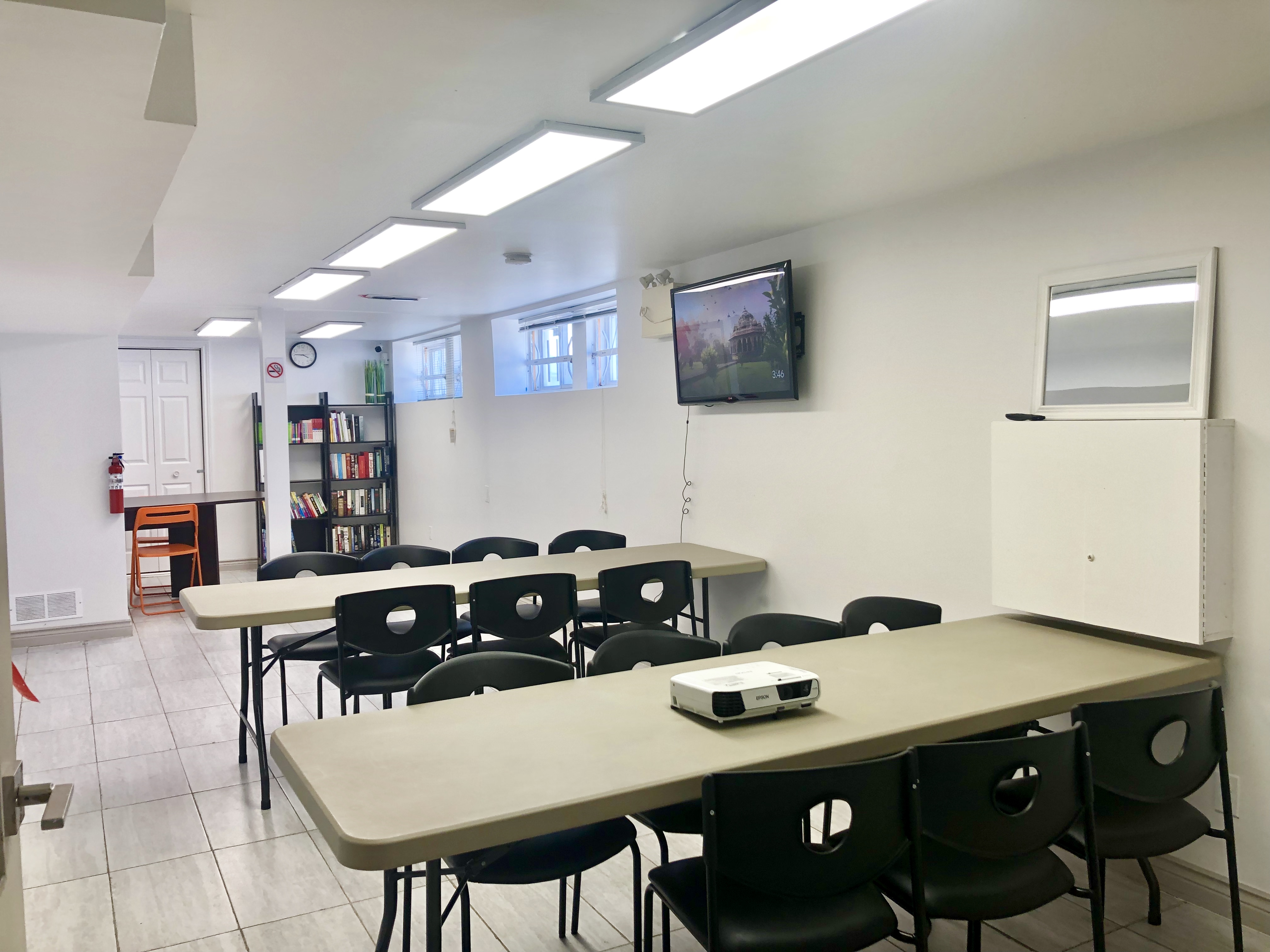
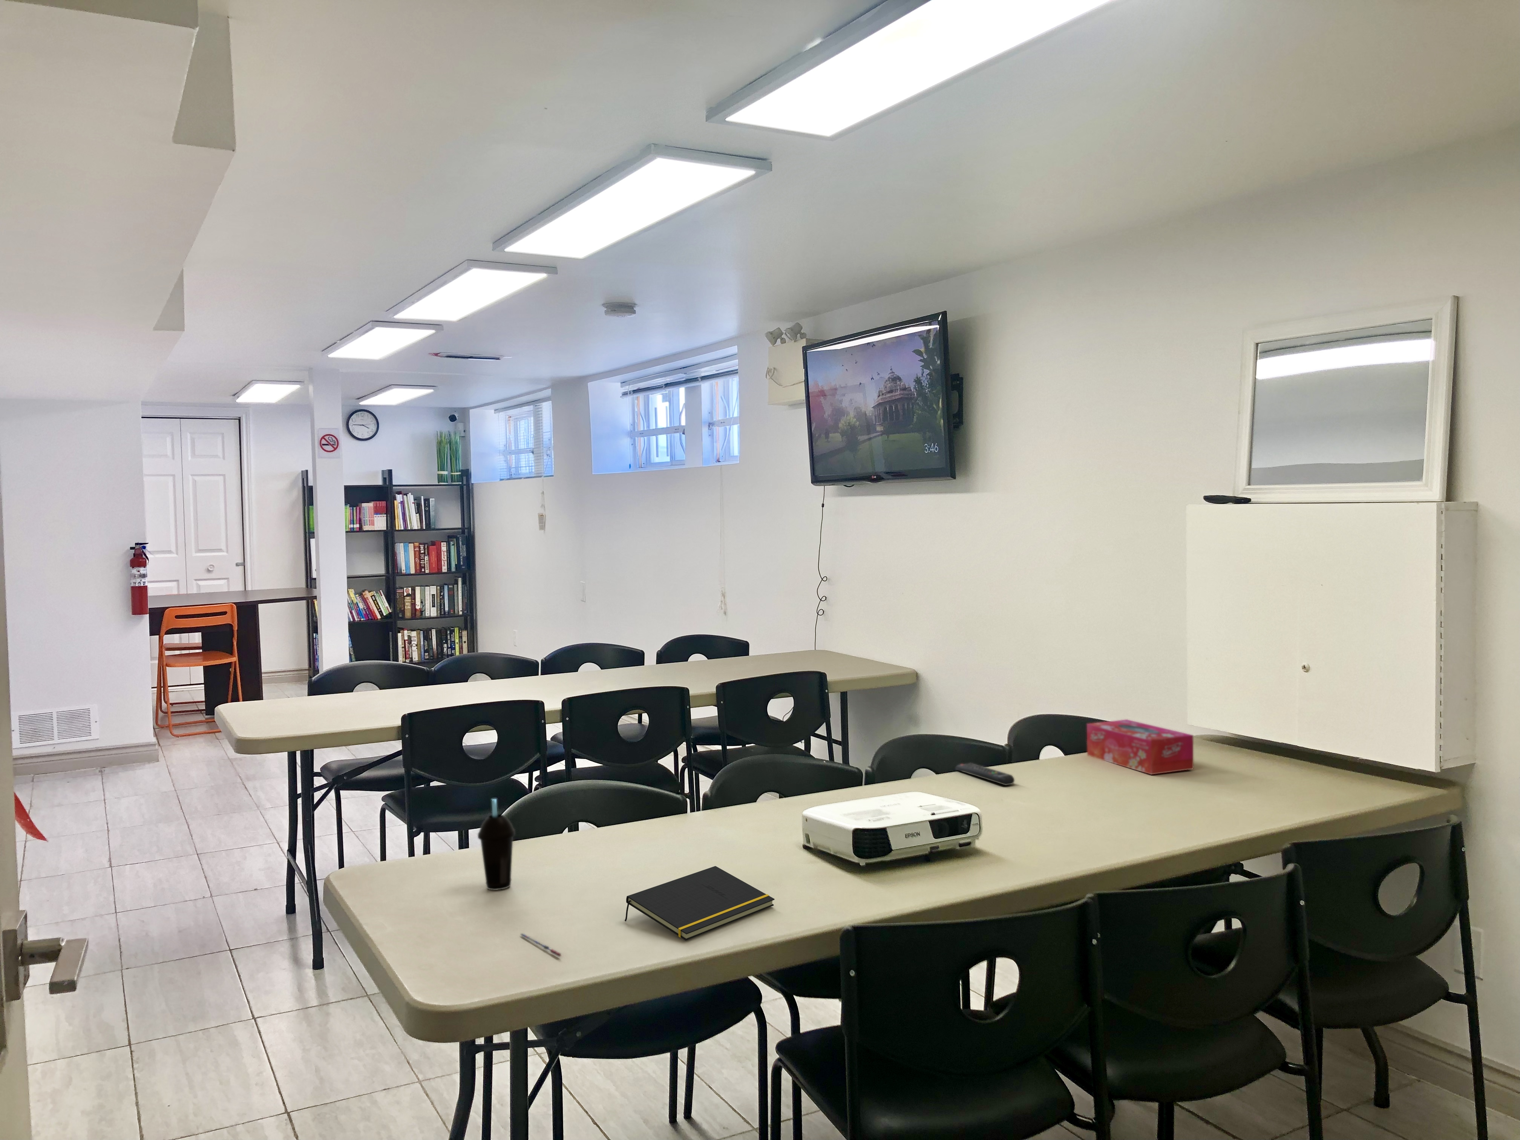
+ tissue box (1138, 745)
+ remote control (984, 774)
+ notepad (701, 901)
+ pen (540, 944)
+ cup (497, 843)
